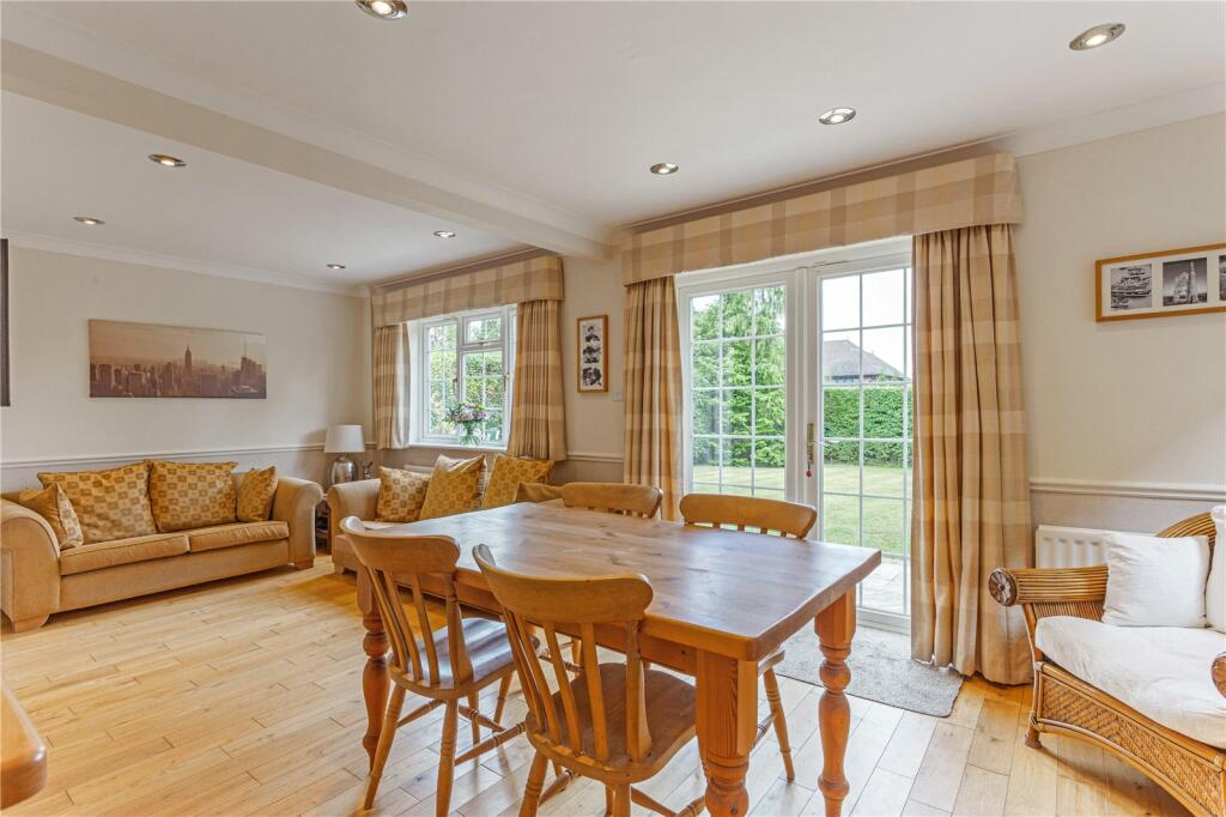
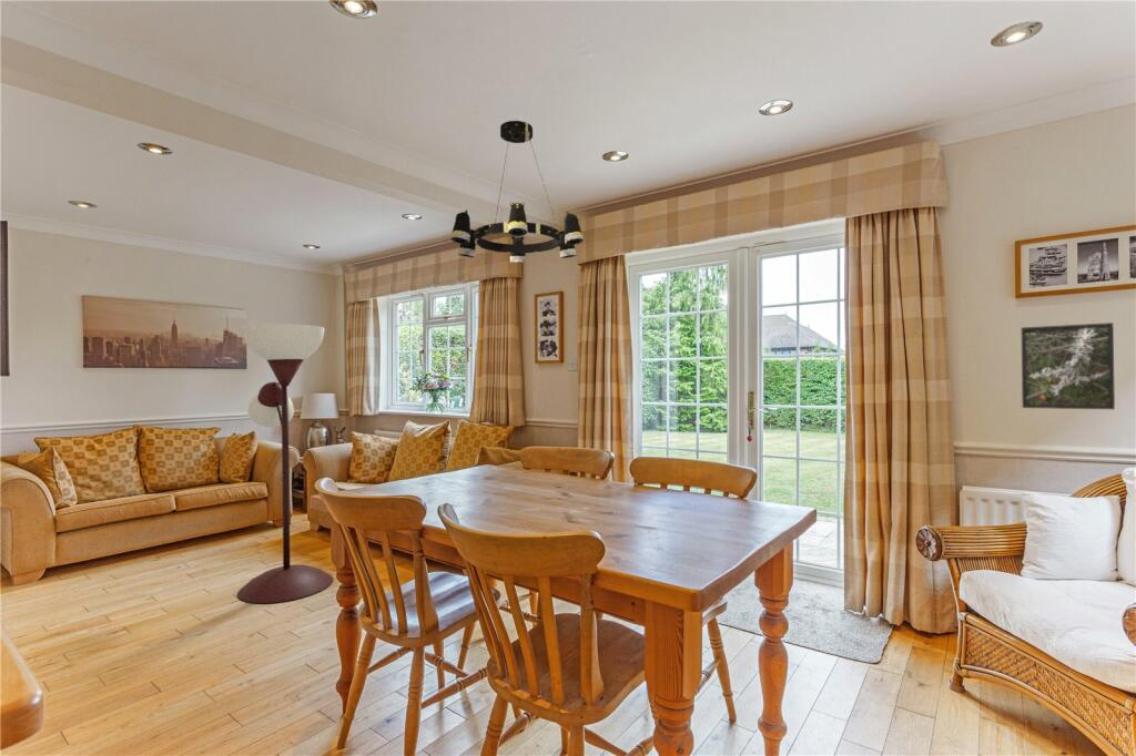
+ floor lamp (282, 454)
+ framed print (1065, 367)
+ chandelier (505, 184)
